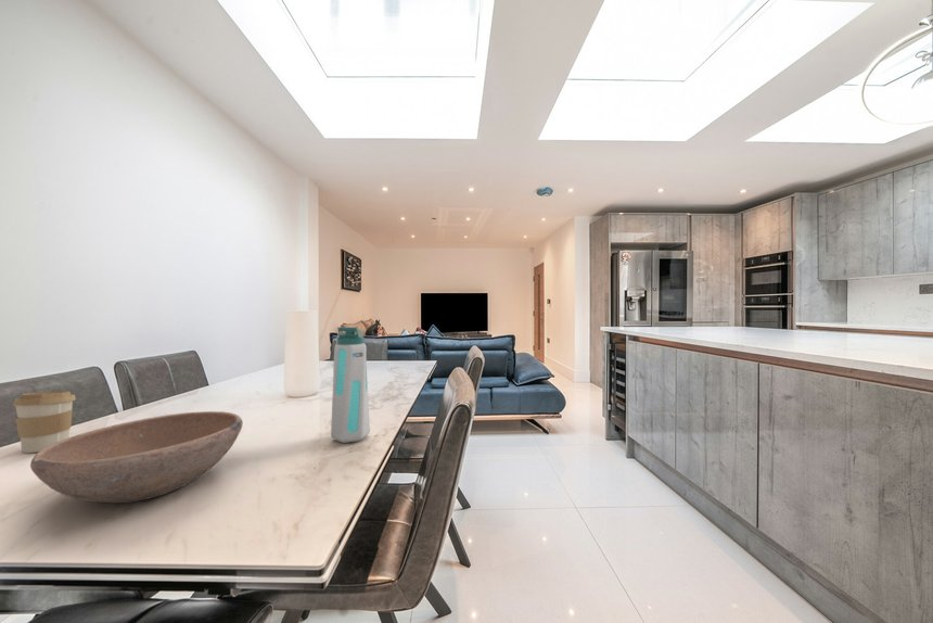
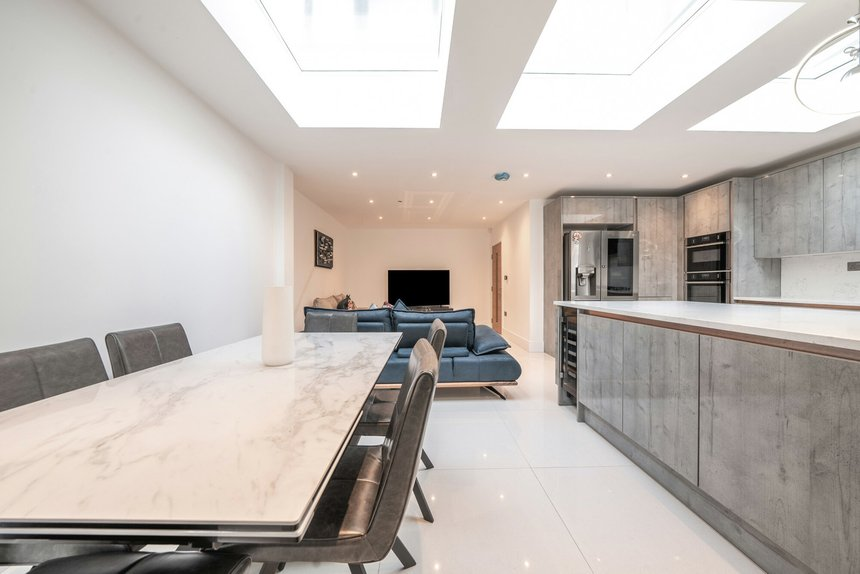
- bowl (152, 456)
- coffee cup (46, 418)
- water bottle (350, 382)
